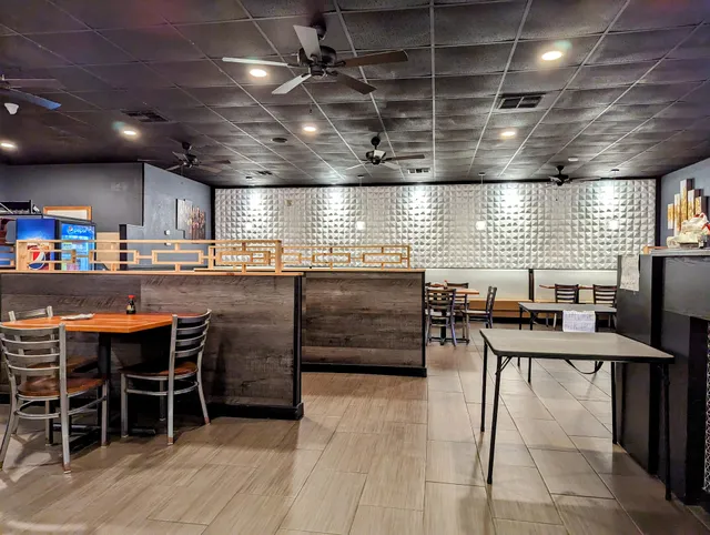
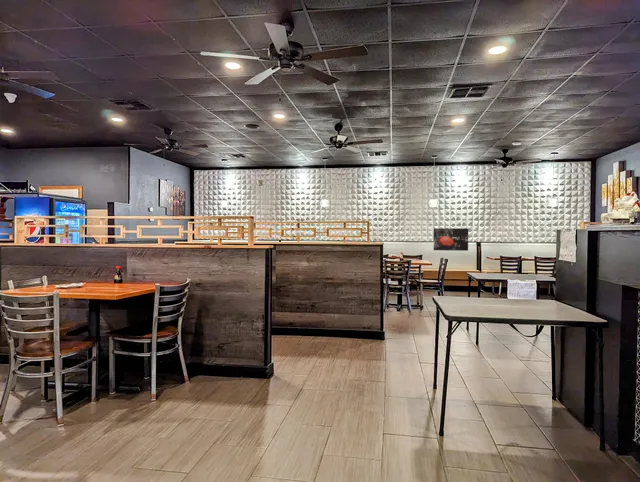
+ wall art (450, 239)
